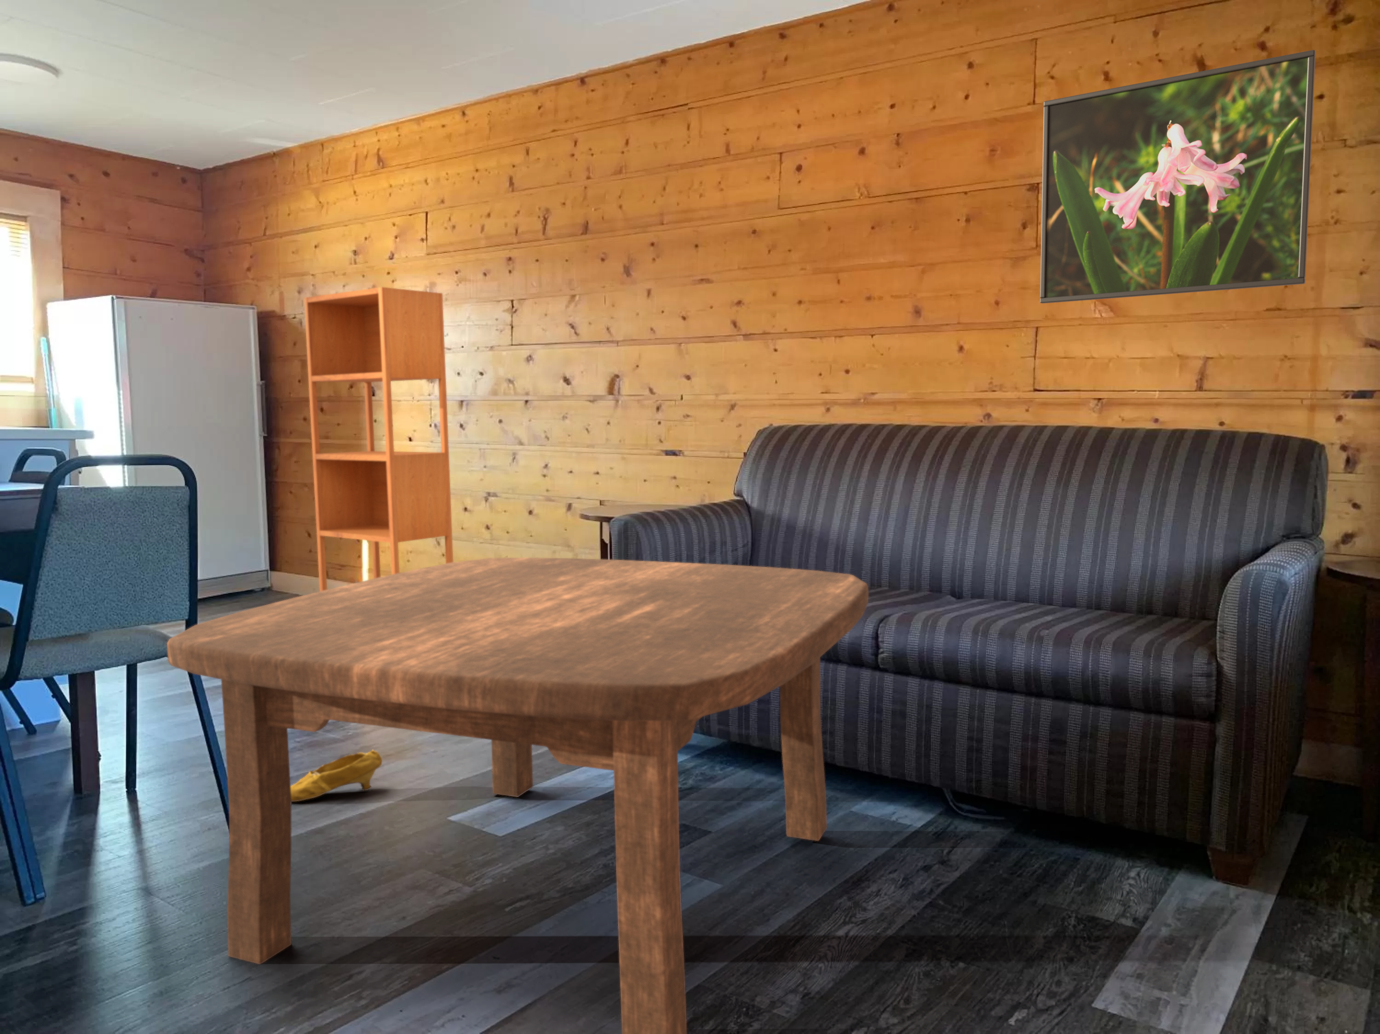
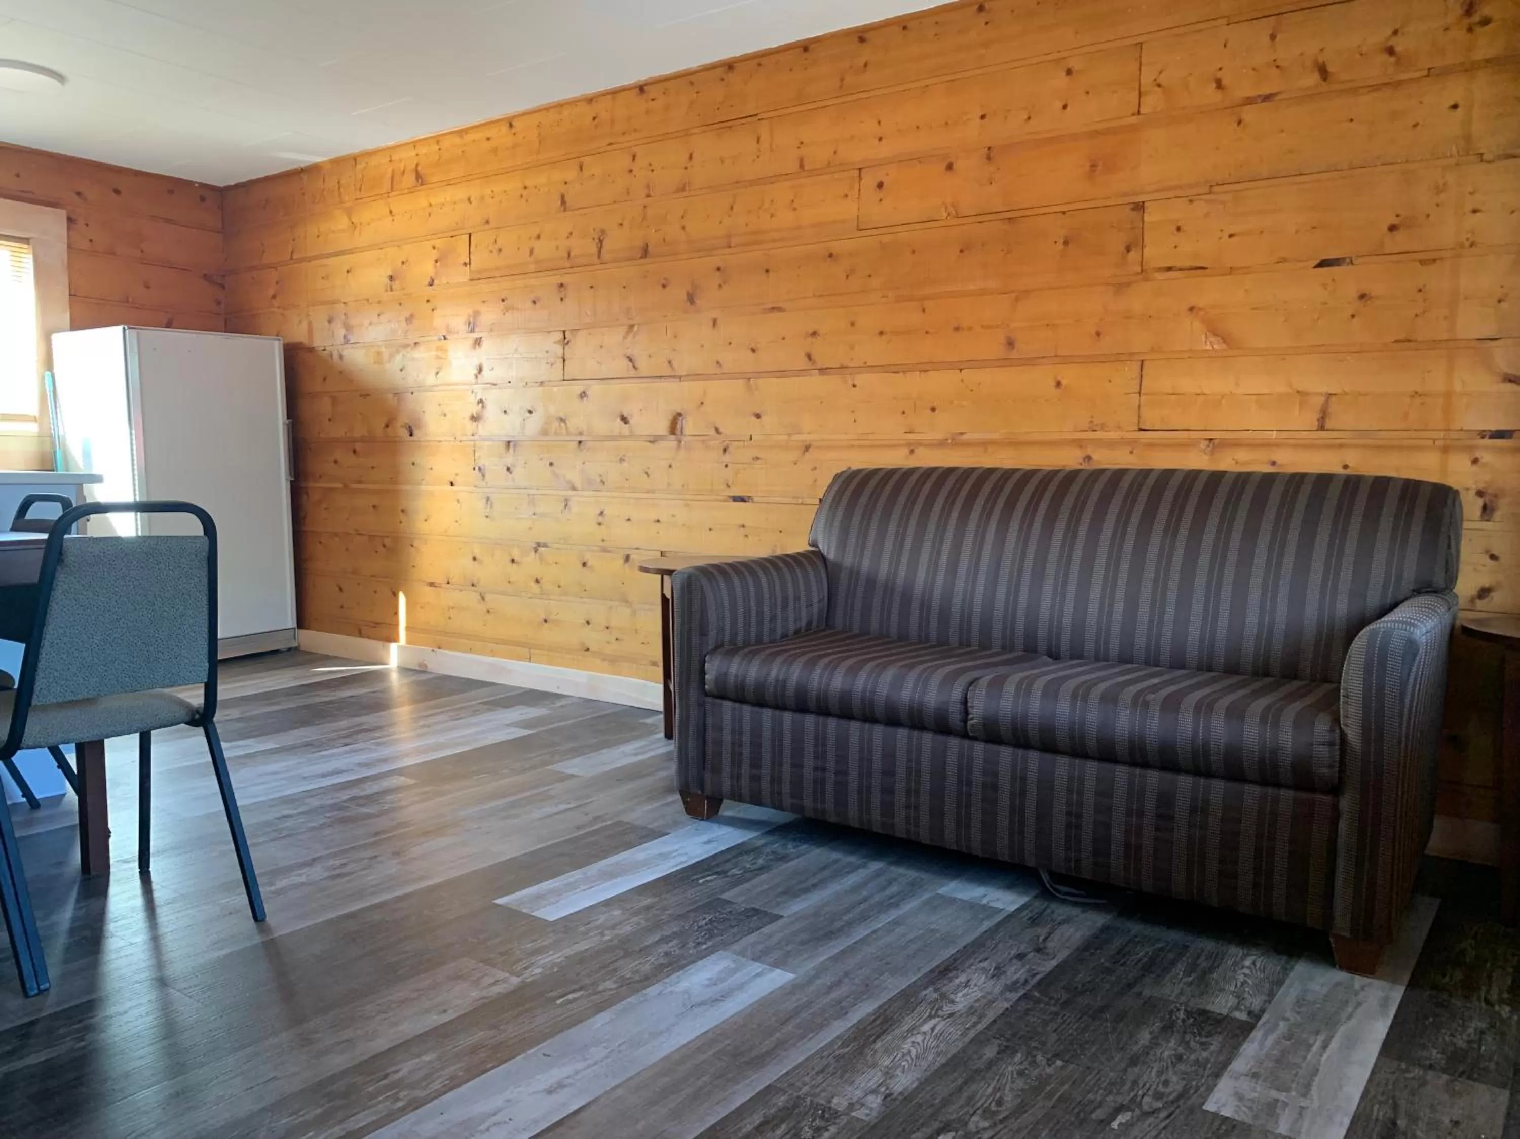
- shoe (330, 775)
- coffee table (562, 746)
- bookcase (380, 461)
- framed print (1167, 187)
